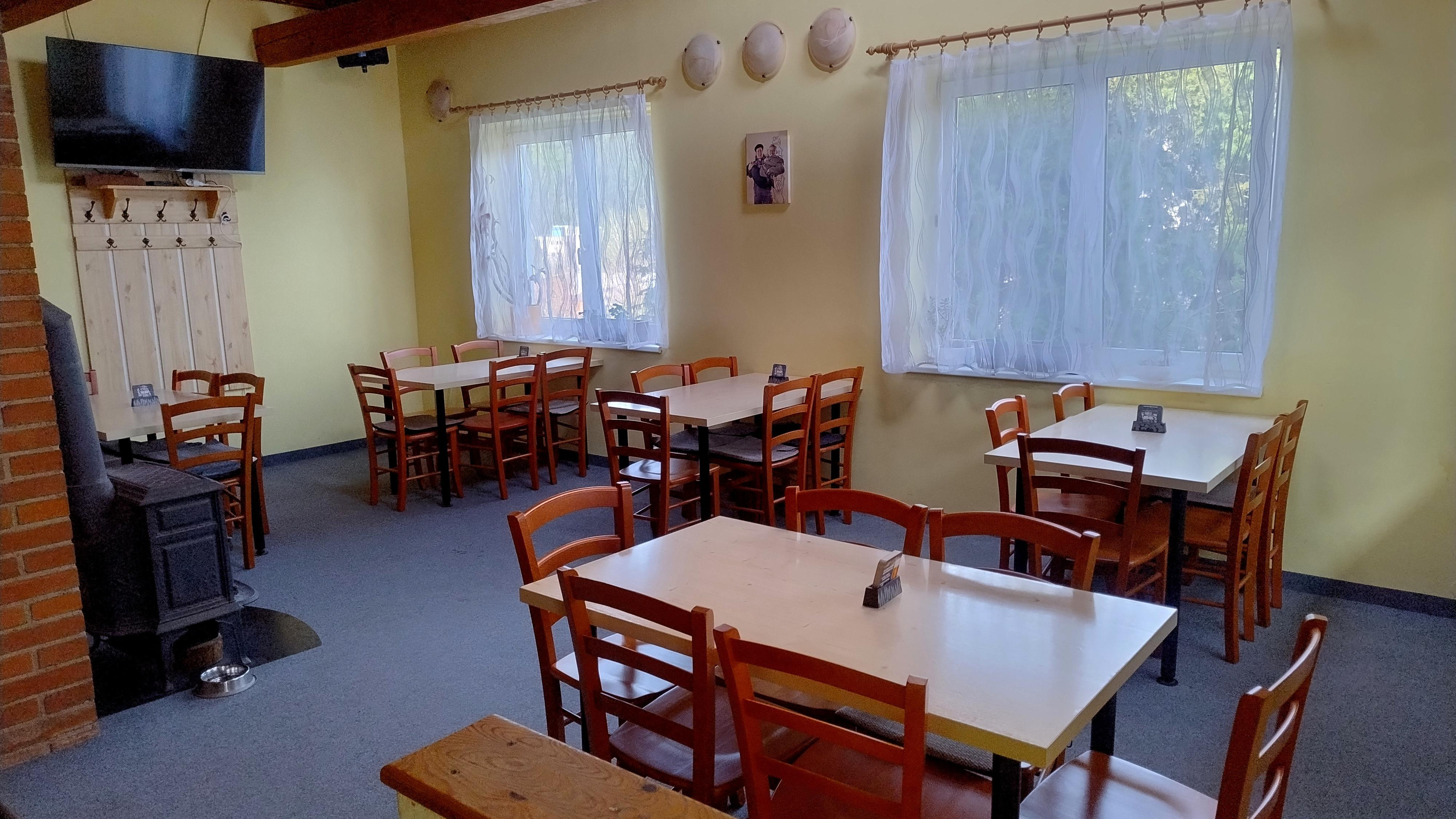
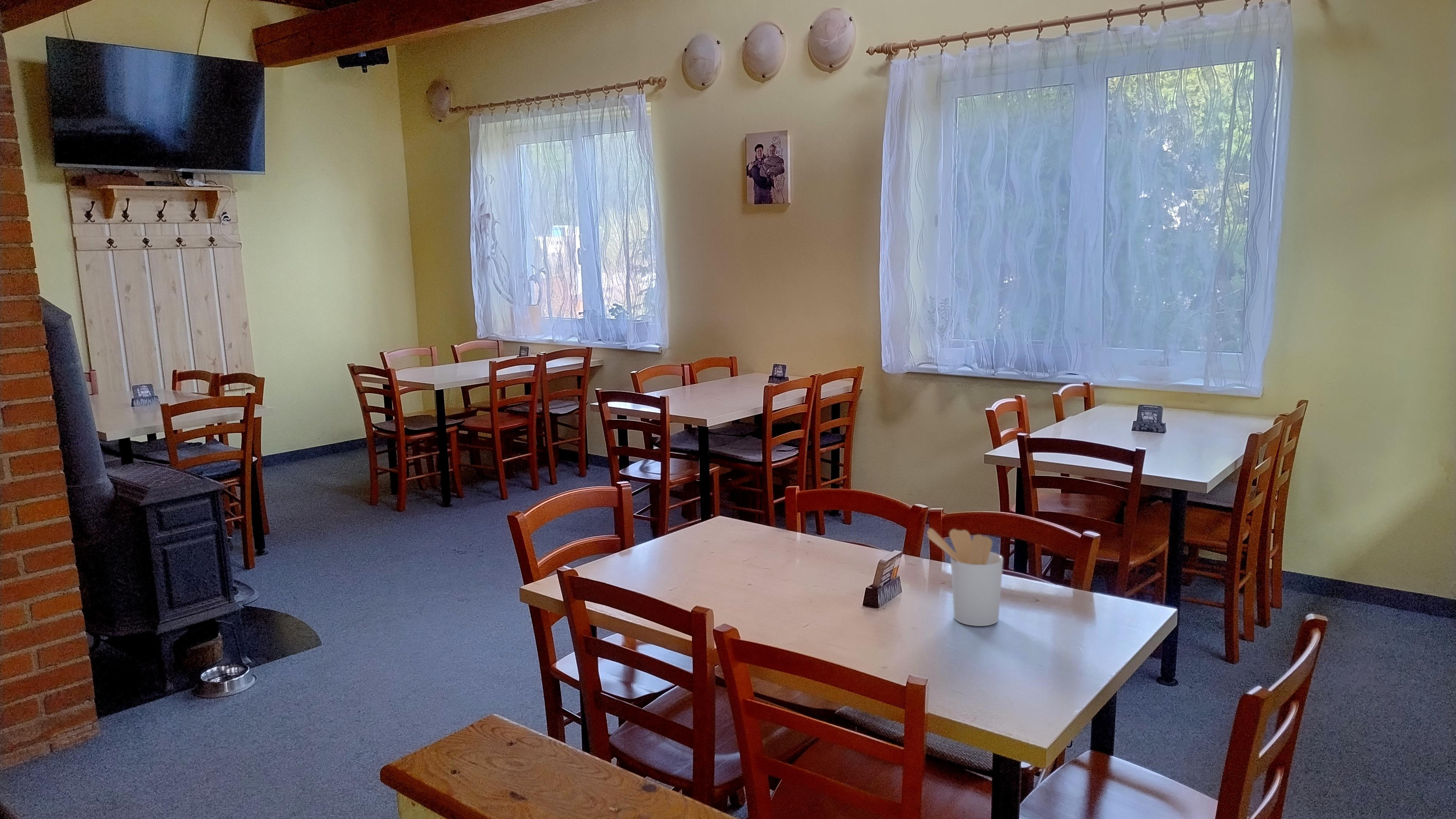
+ utensil holder (963, 573)
